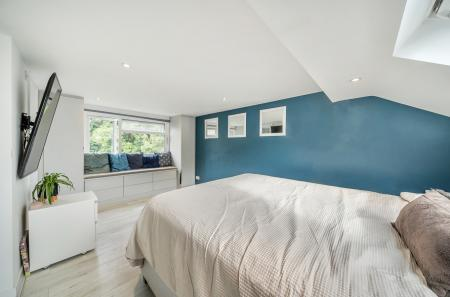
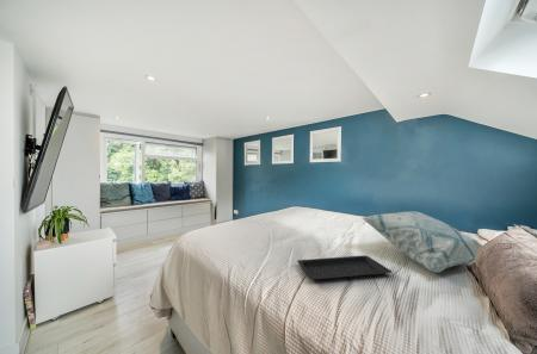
+ serving tray (341, 267)
+ decorative pillow (419, 236)
